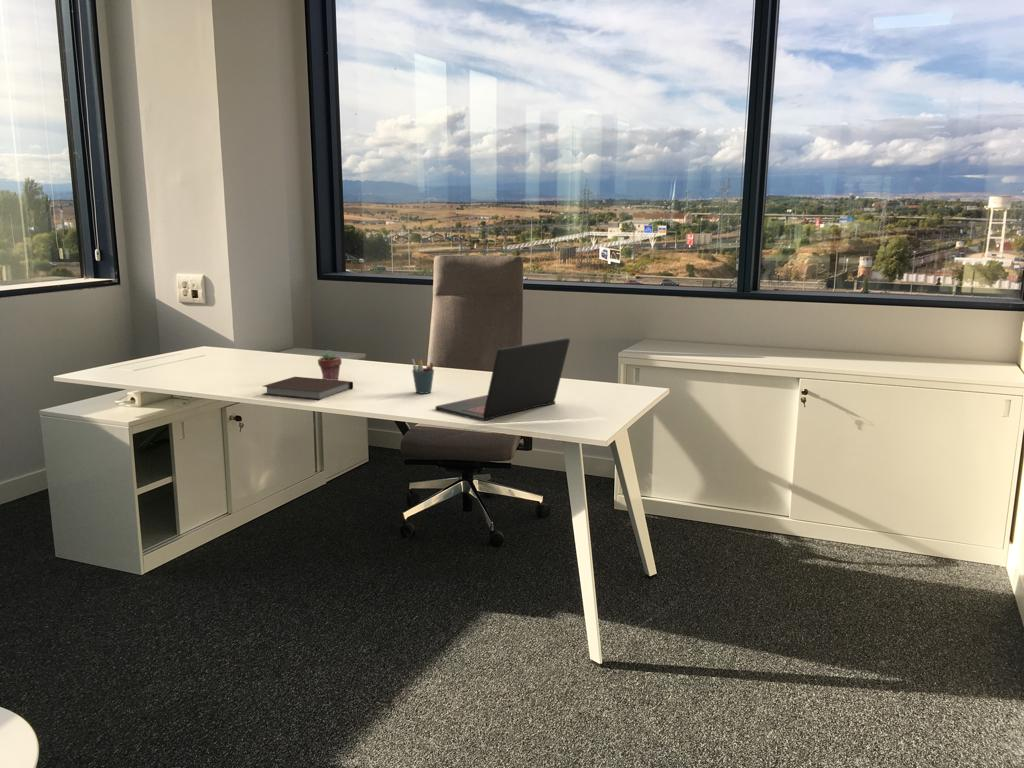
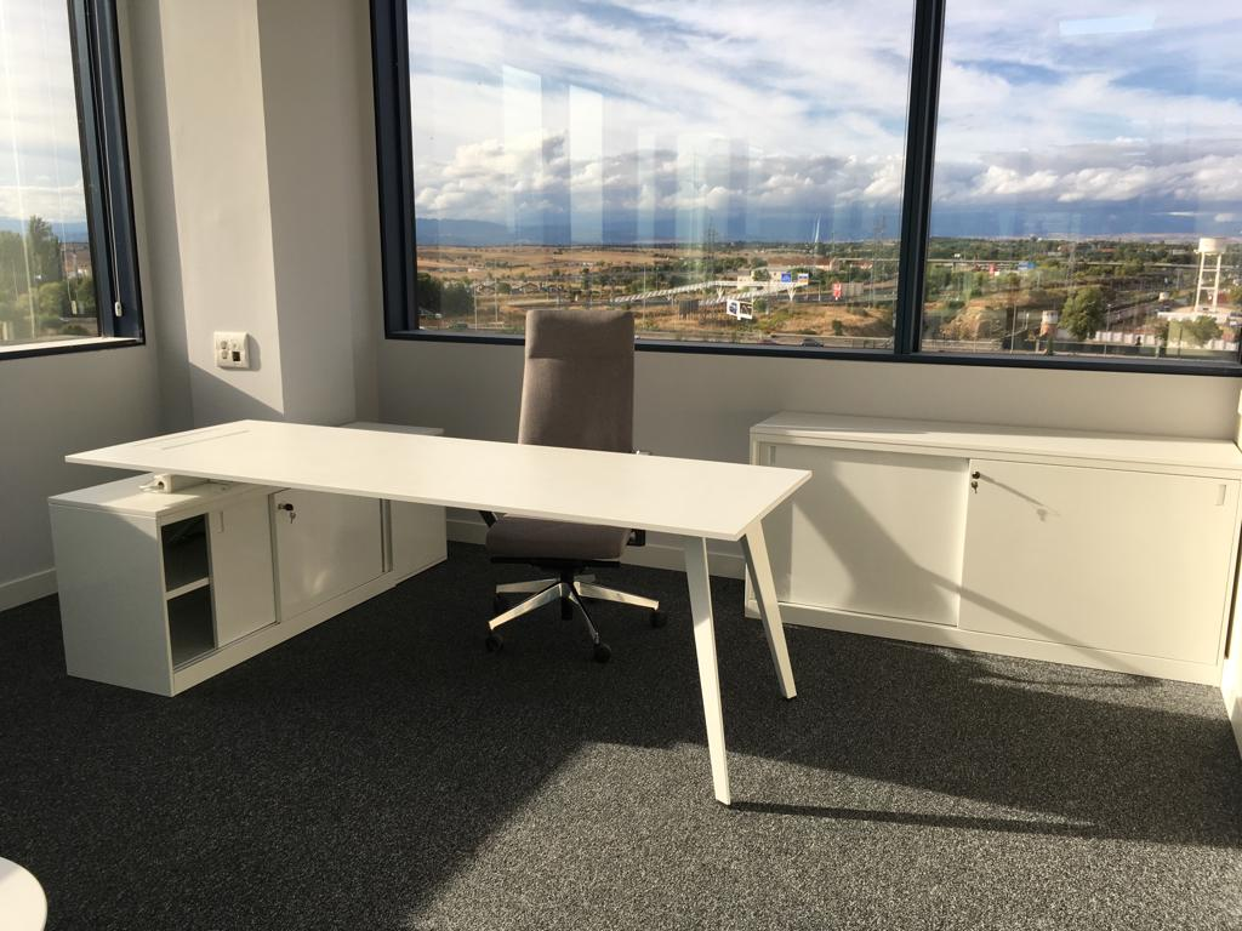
- potted succulent (329, 364)
- pen holder (423, 375)
- laptop (502, 373)
- notebook (308, 387)
